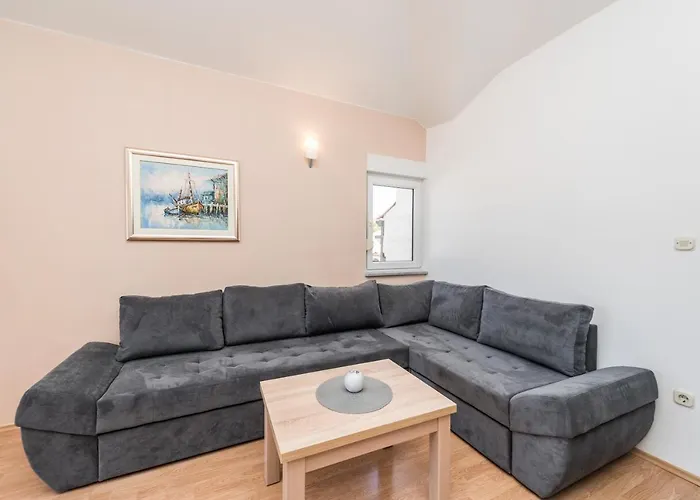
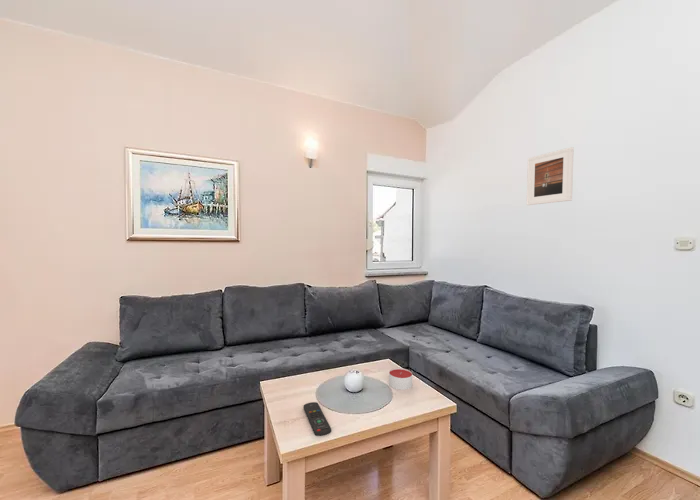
+ candle (400, 378)
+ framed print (548, 178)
+ remote control (316, 417)
